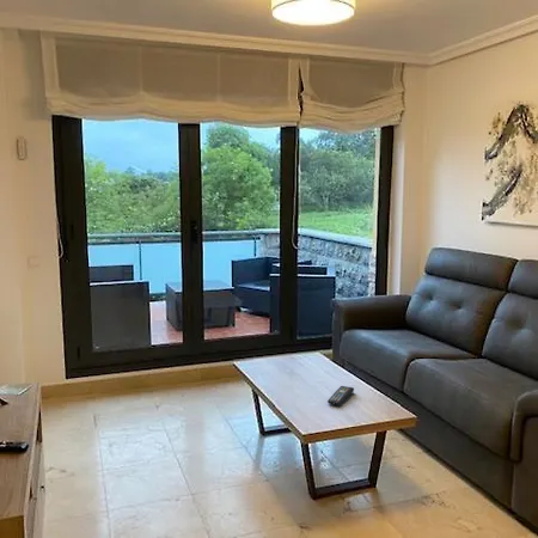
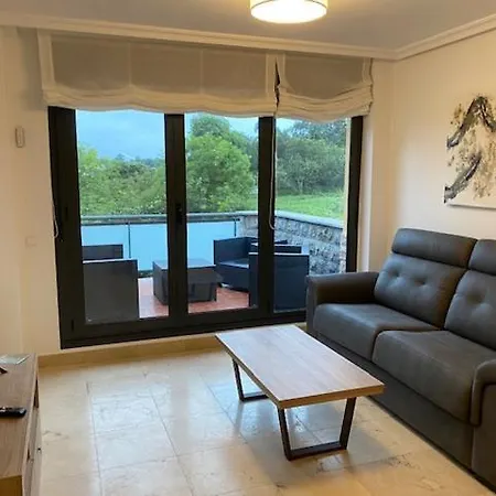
- remote control (341, 395)
